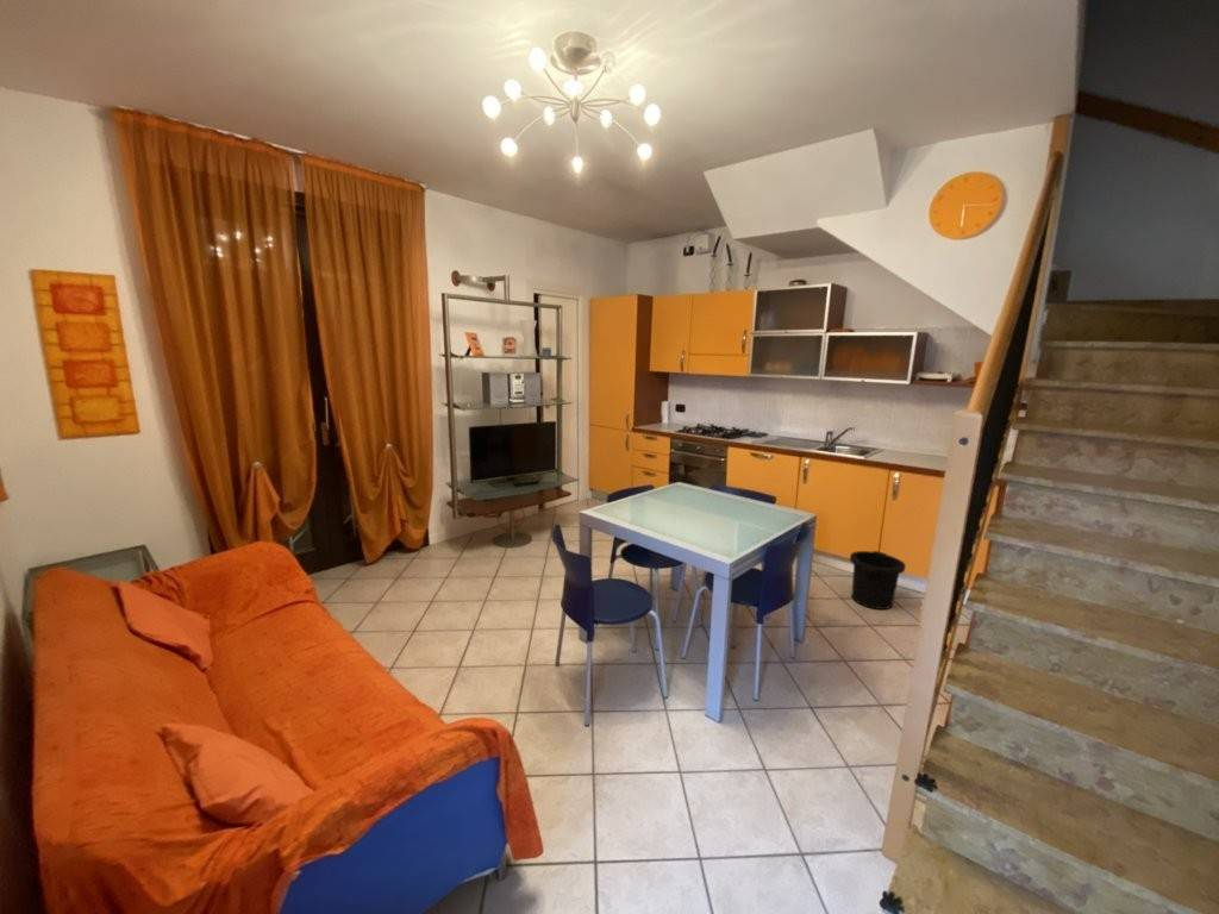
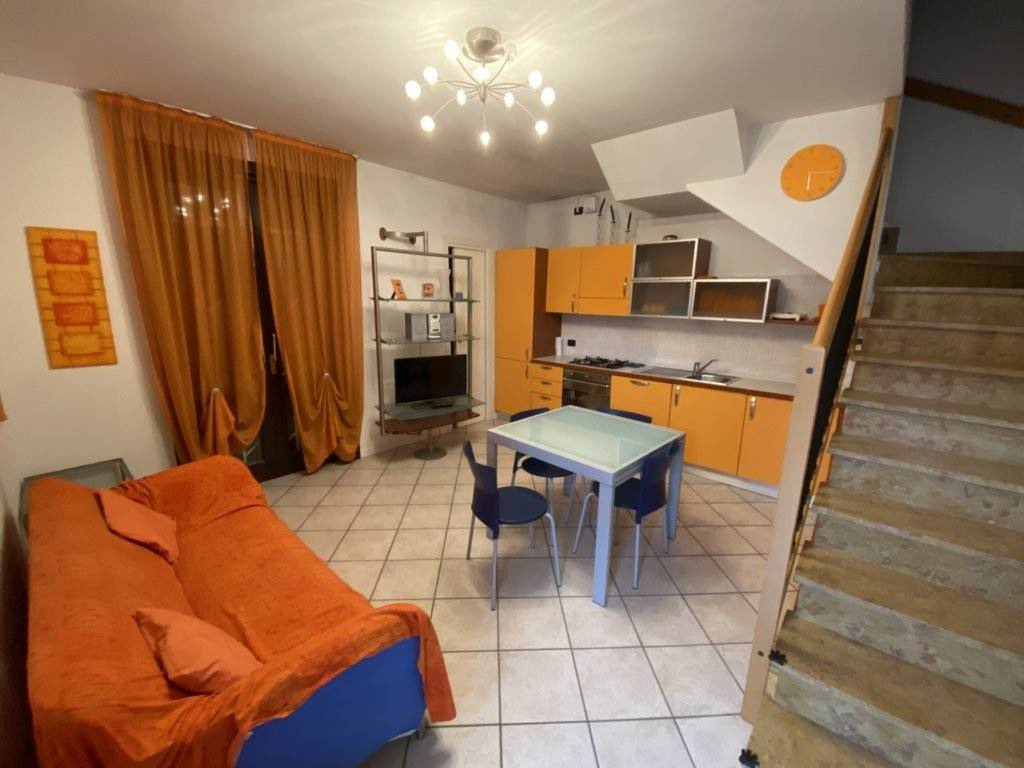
- trash can (874, 580)
